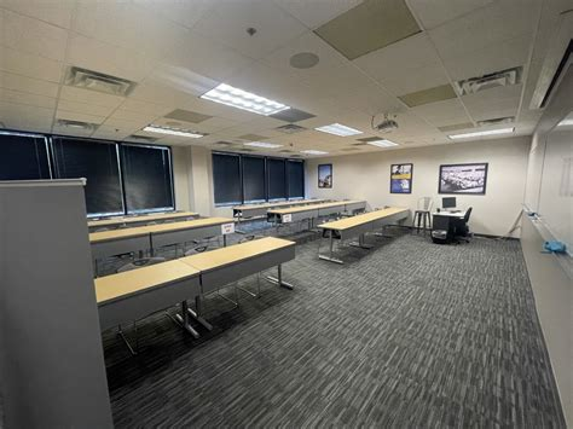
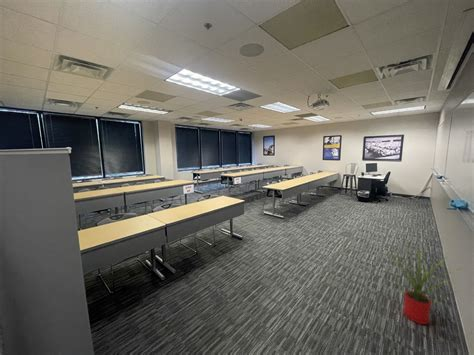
+ house plant (420, 284)
